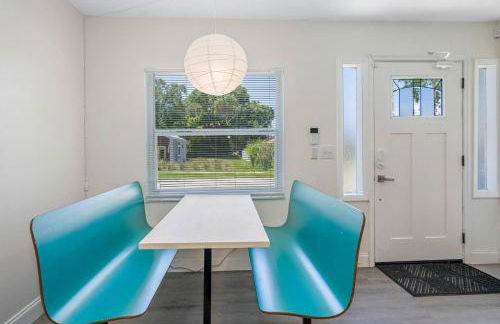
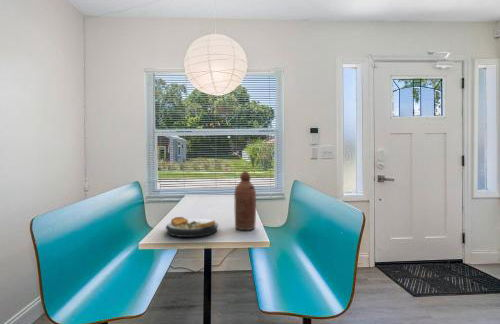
+ bottle (245, 199)
+ plate (192, 224)
